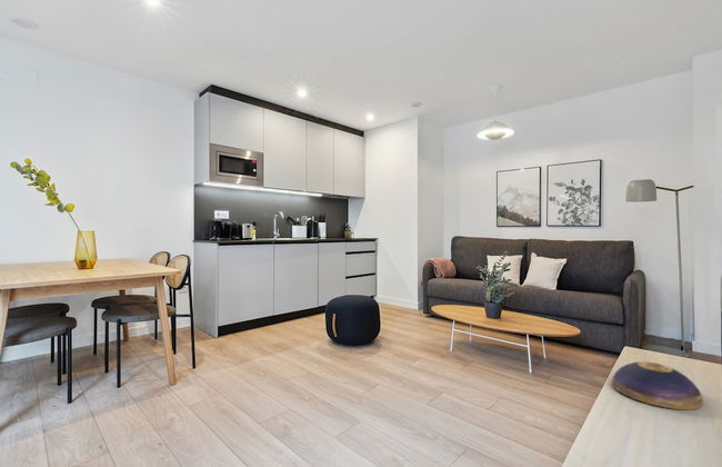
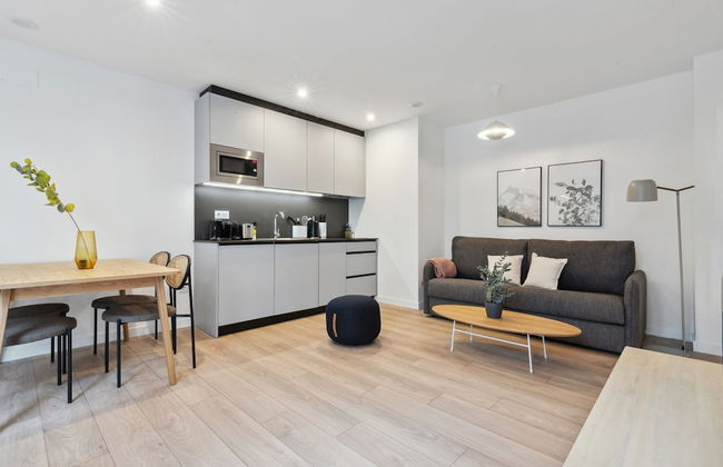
- decorative bowl (654, 378)
